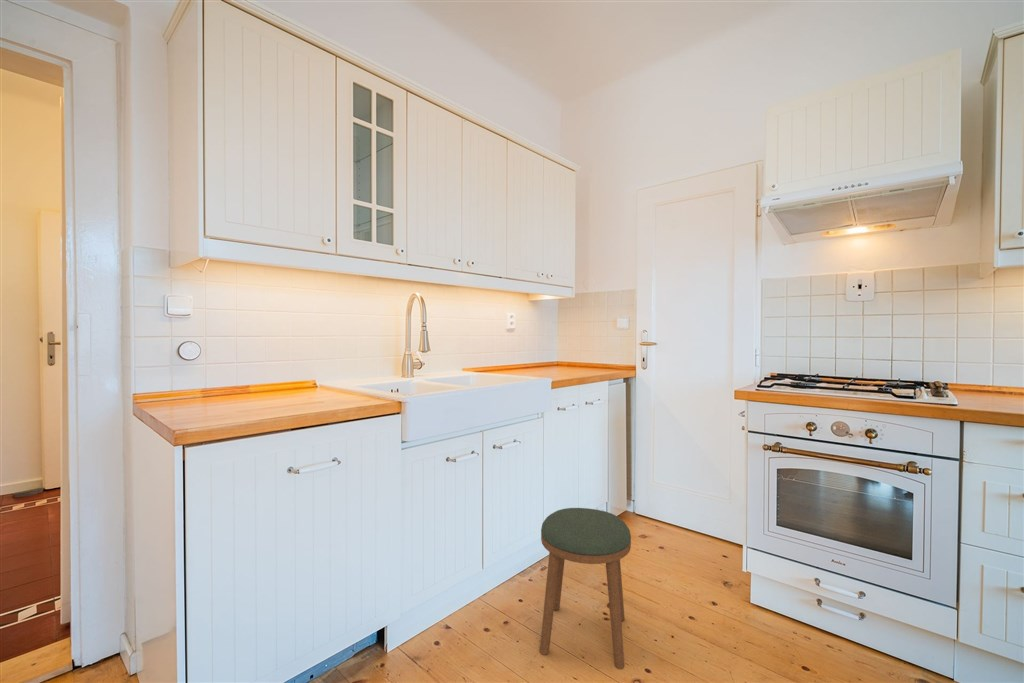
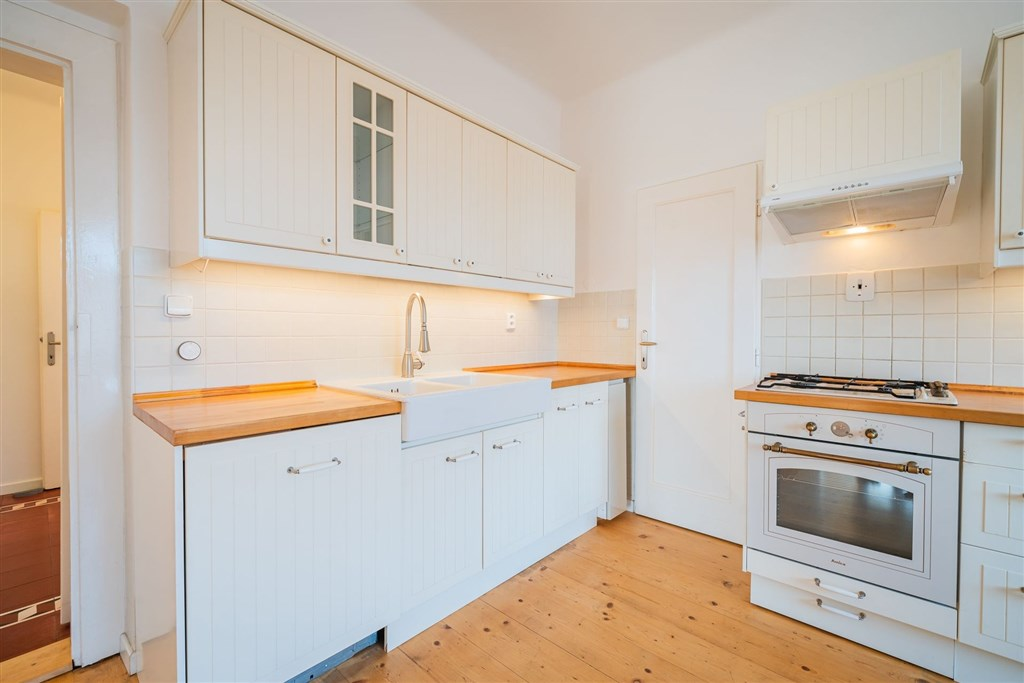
- stool (585, 563)
